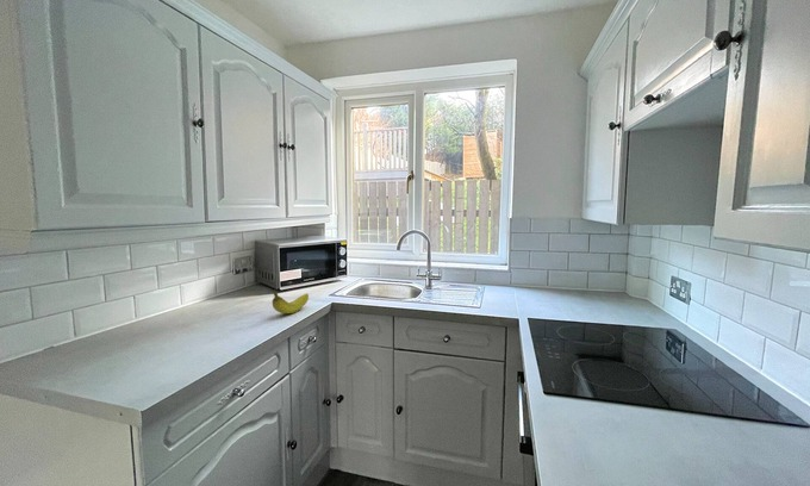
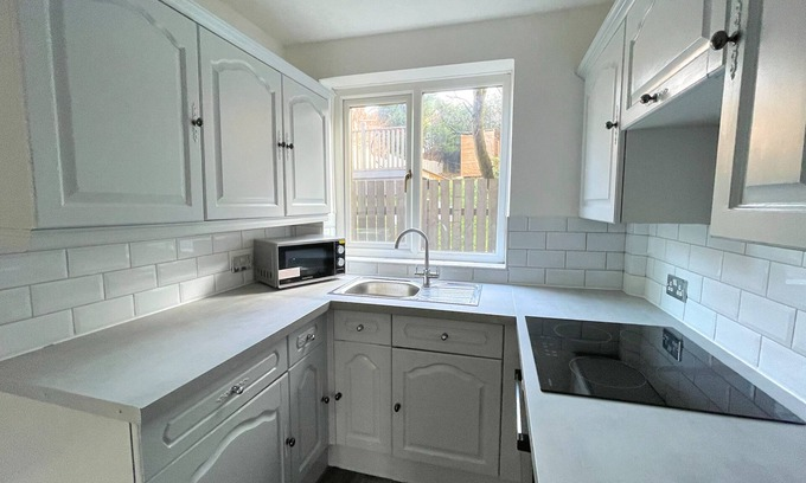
- fruit (291, 301)
